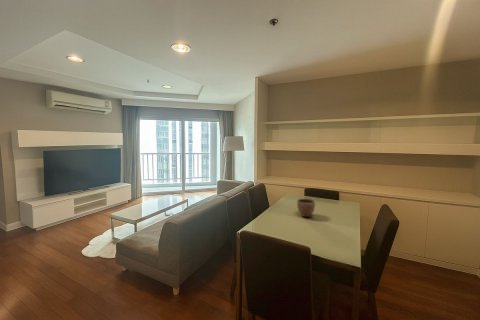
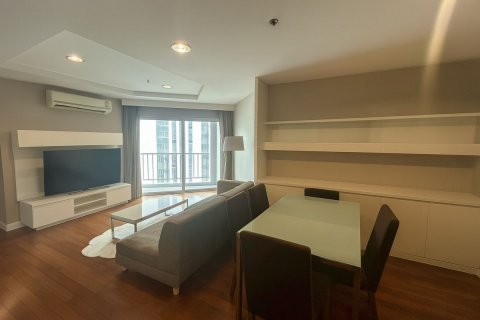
- decorative bowl (305, 208)
